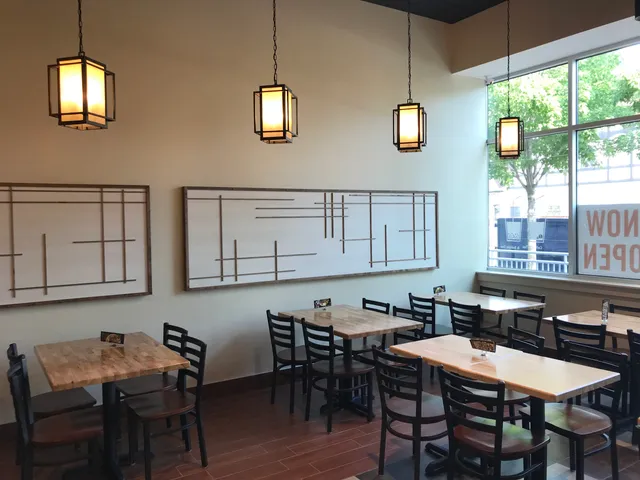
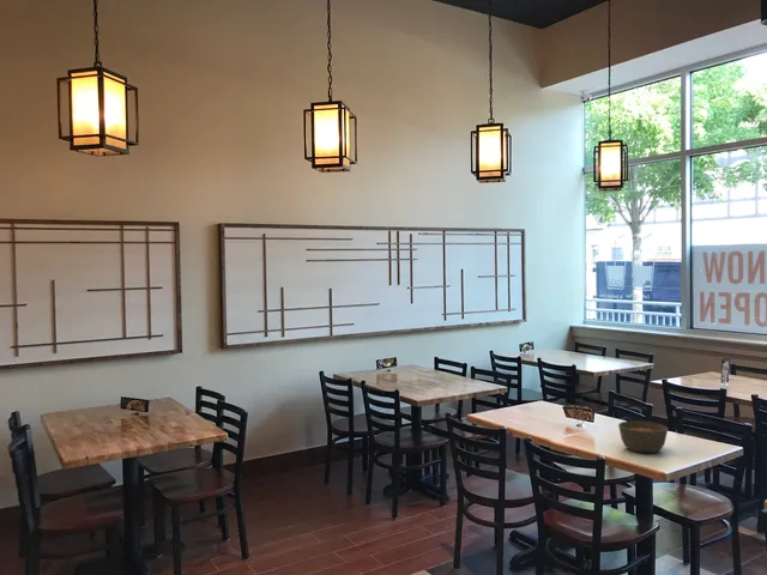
+ soup bowl (642, 437)
